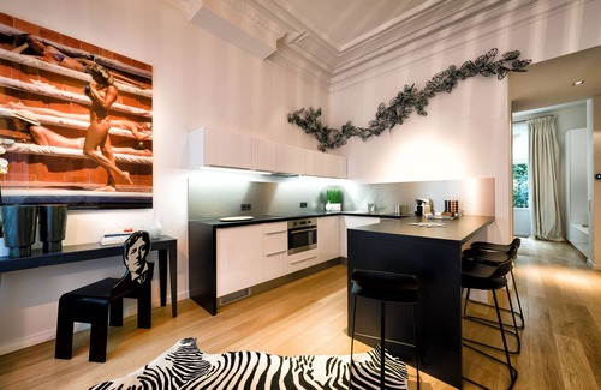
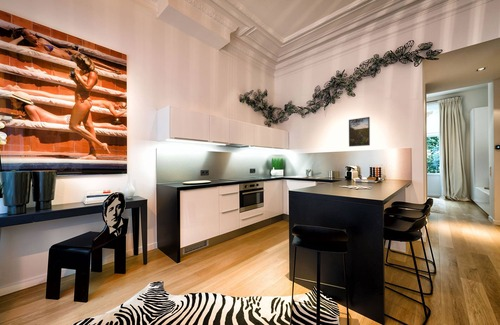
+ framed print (358, 132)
